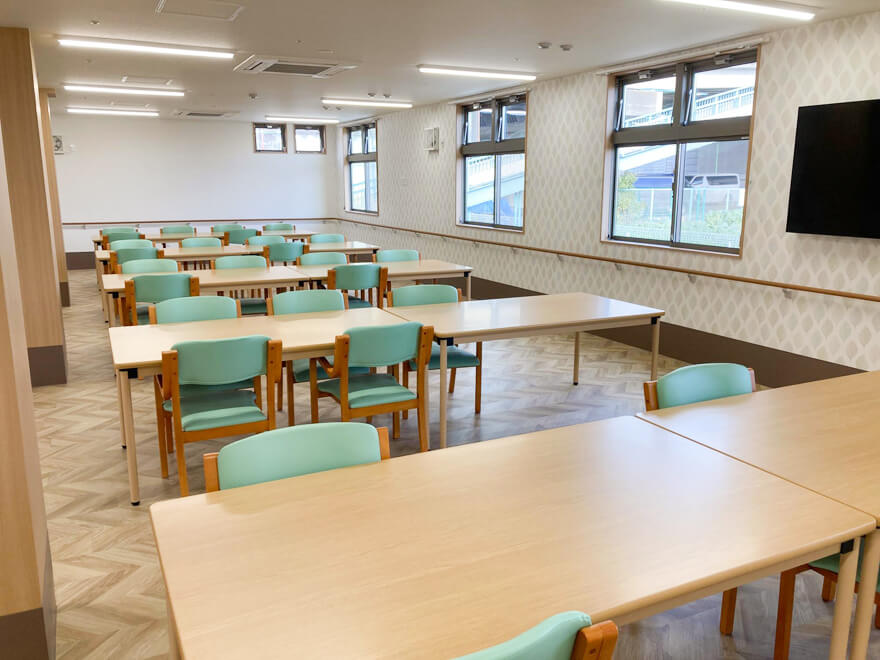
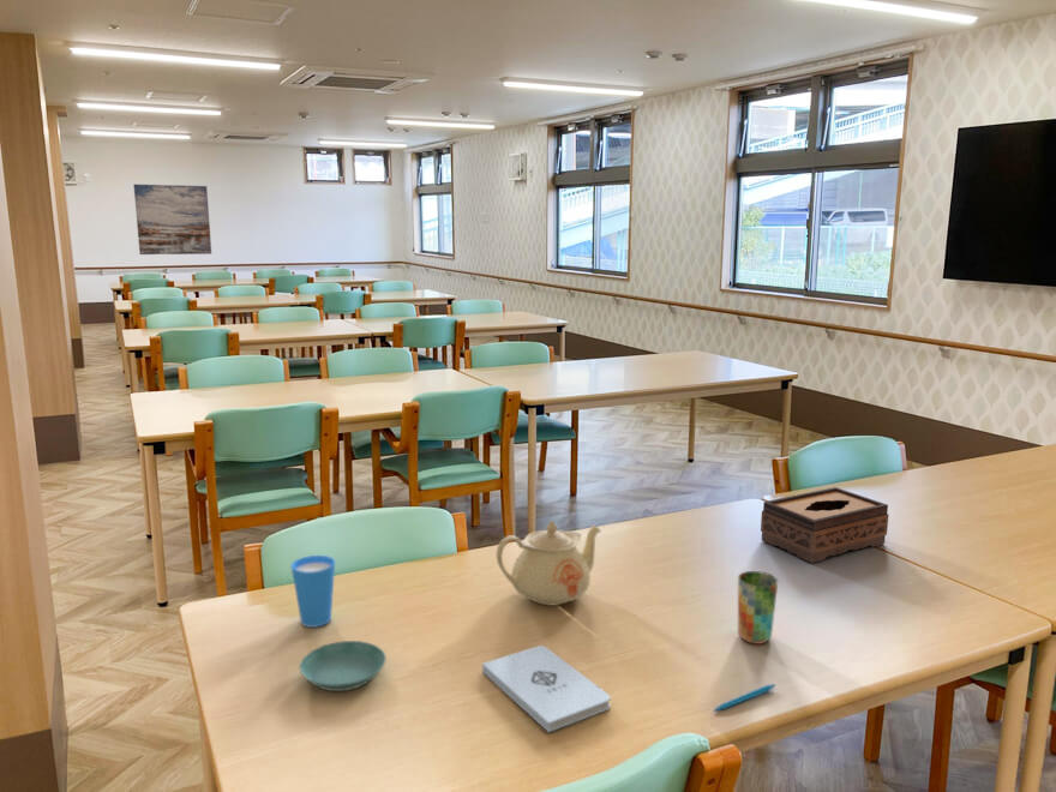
+ cup (756, 608)
+ teapot (550, 558)
+ wall art (173, 220)
+ pen (744, 696)
+ cup (314, 592)
+ tissue box (823, 522)
+ saucer (343, 667)
+ notepad (545, 684)
